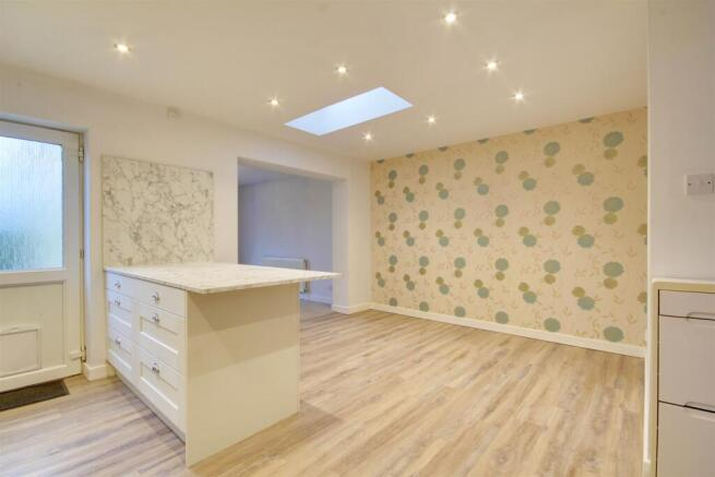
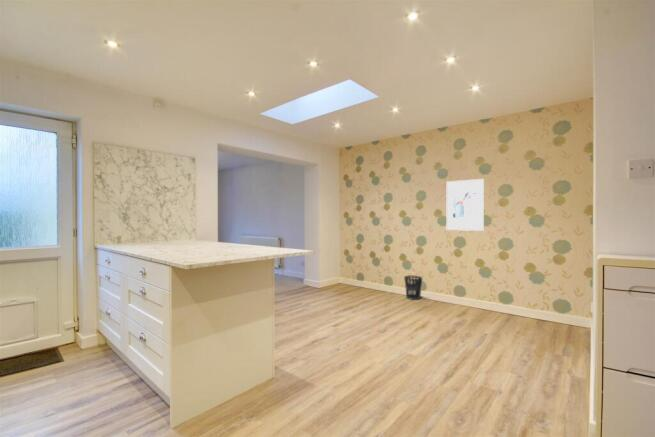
+ wastebasket (413, 287)
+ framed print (464, 205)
